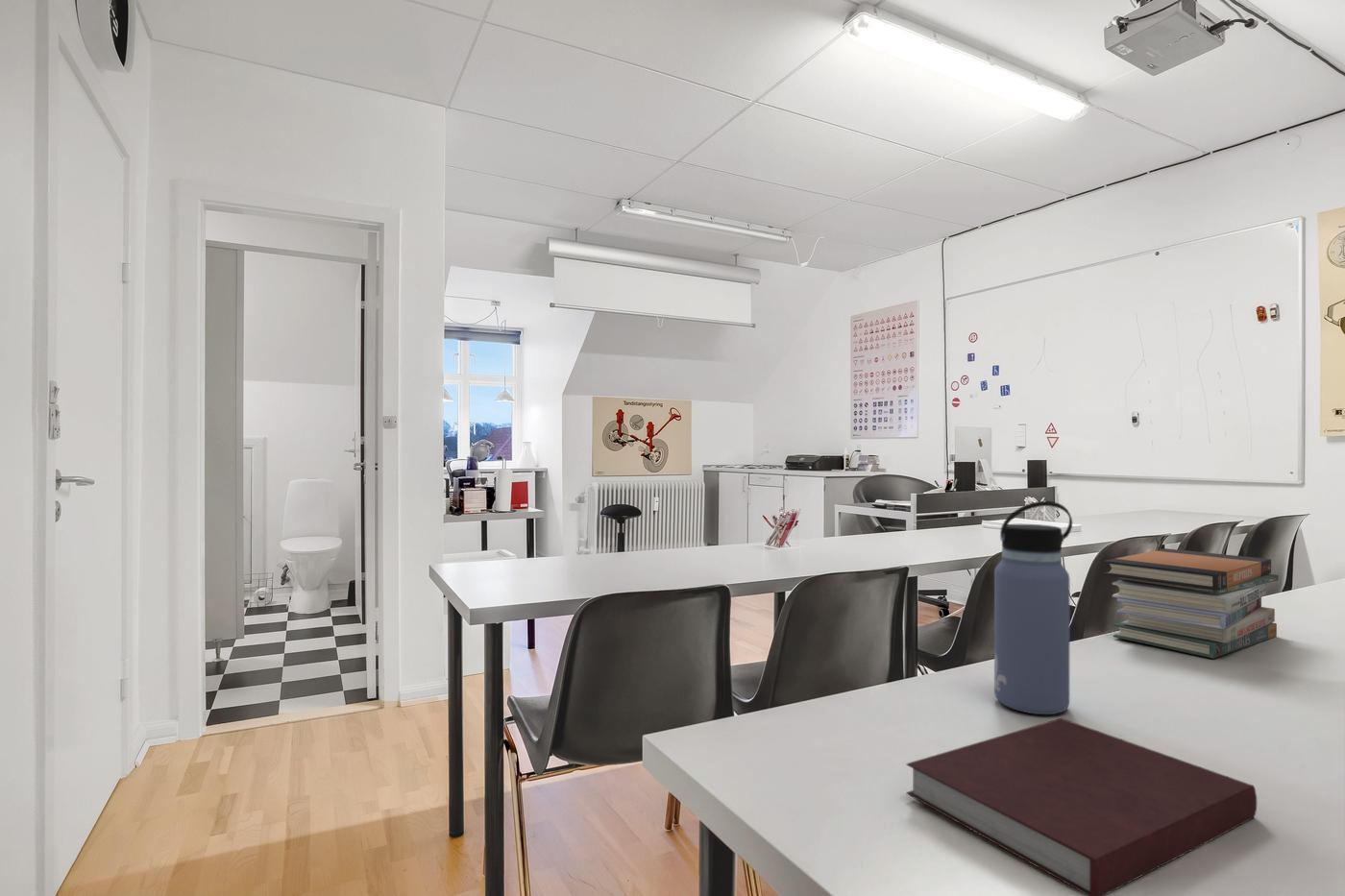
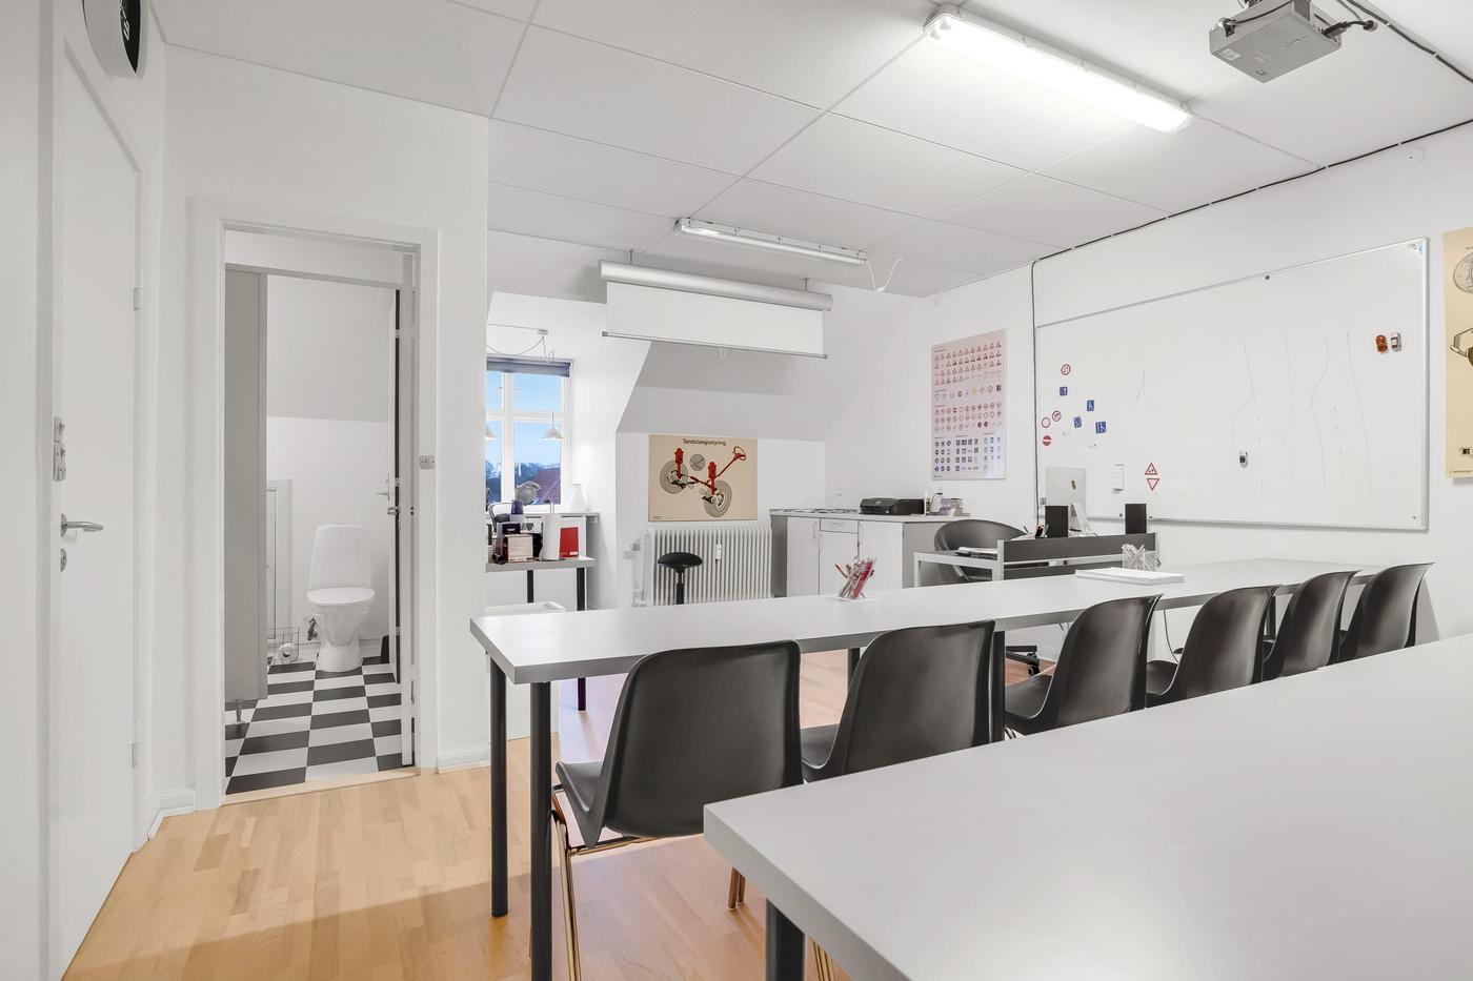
- book stack (1190, 598)
- notebook (1075, 790)
- water bottle (1032, 602)
